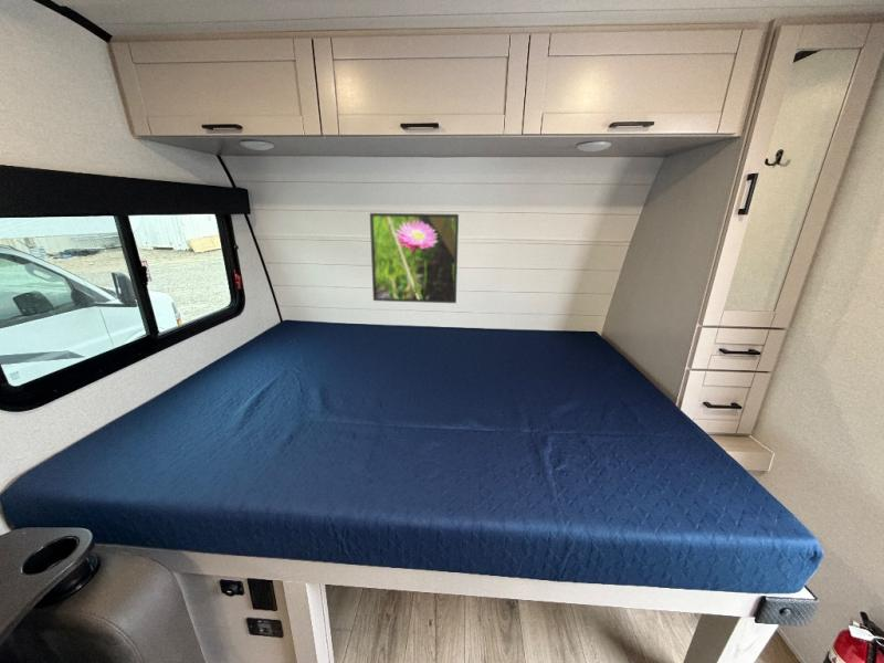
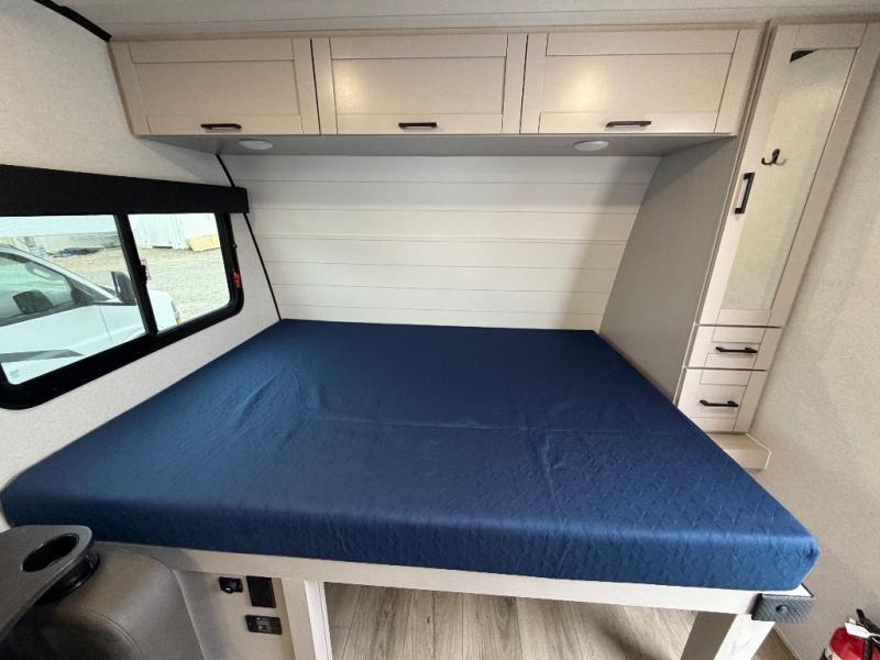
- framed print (413, 259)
